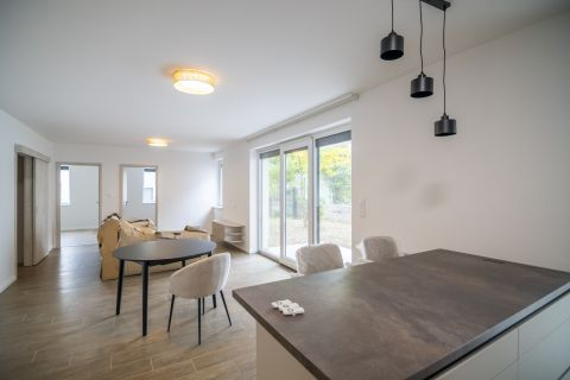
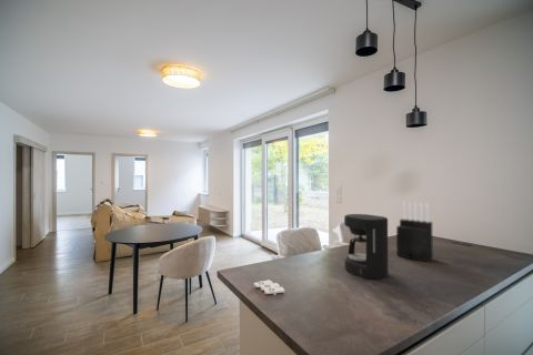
+ knife block (413, 230)
+ coffee maker (366, 244)
